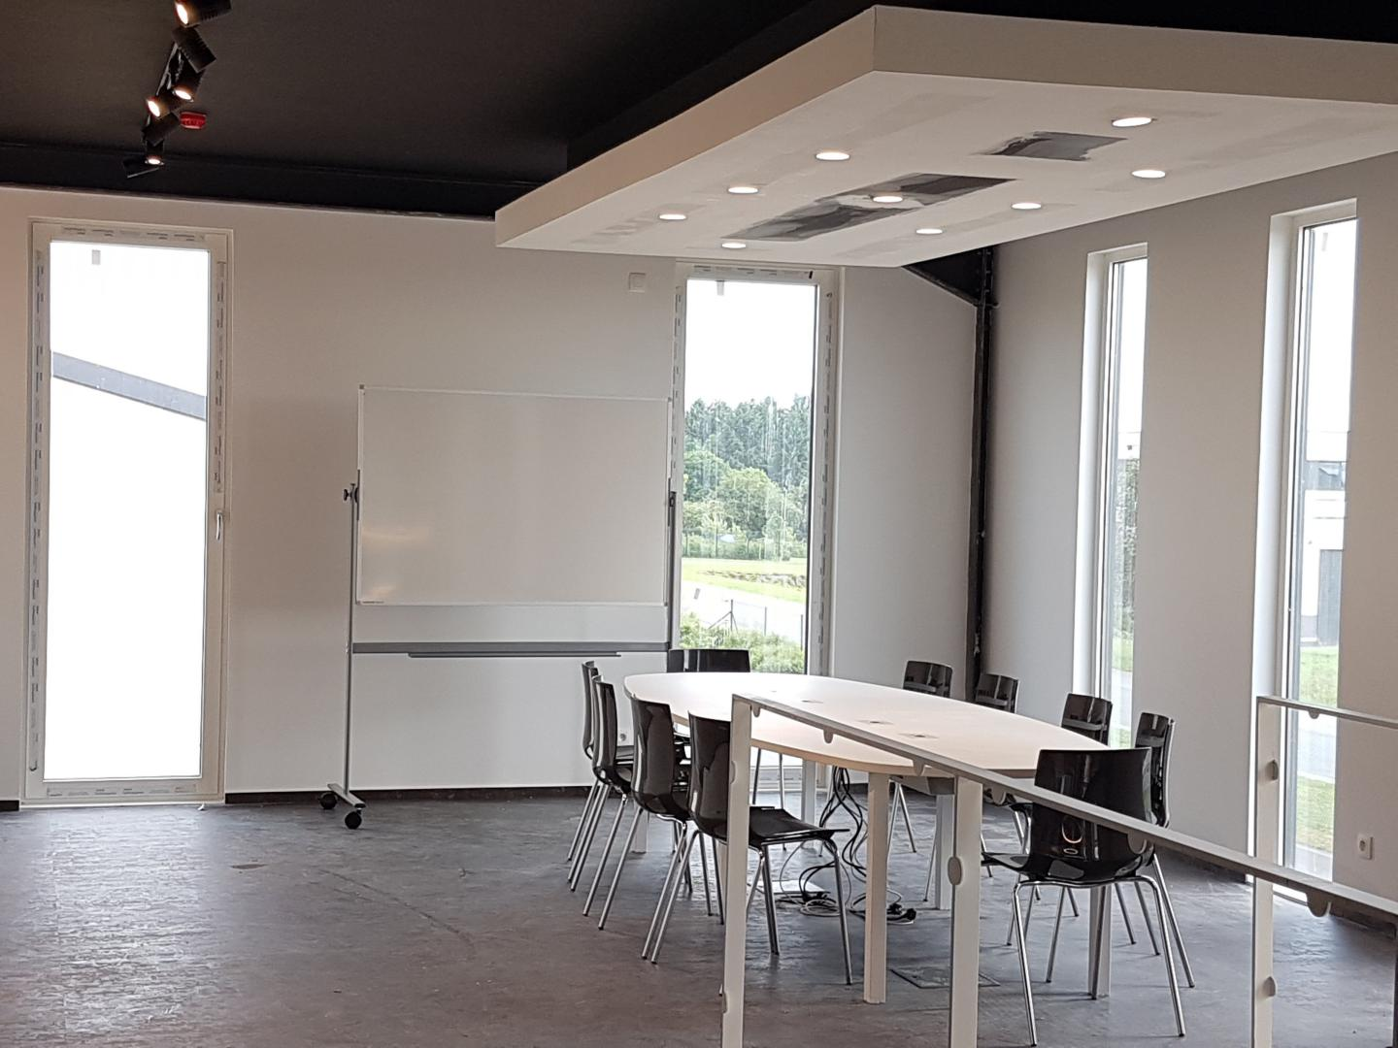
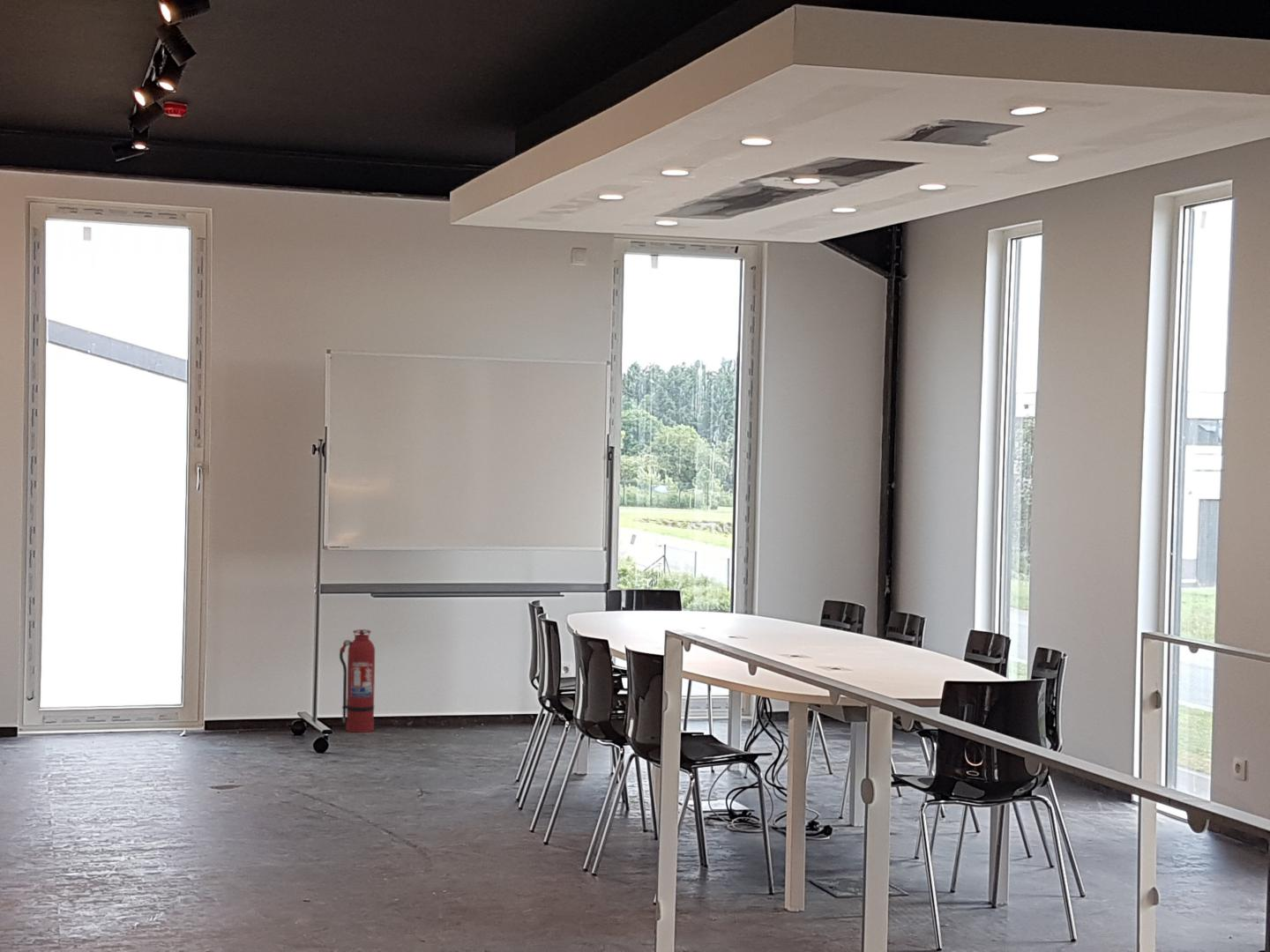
+ fire extinguisher (356, 680)
